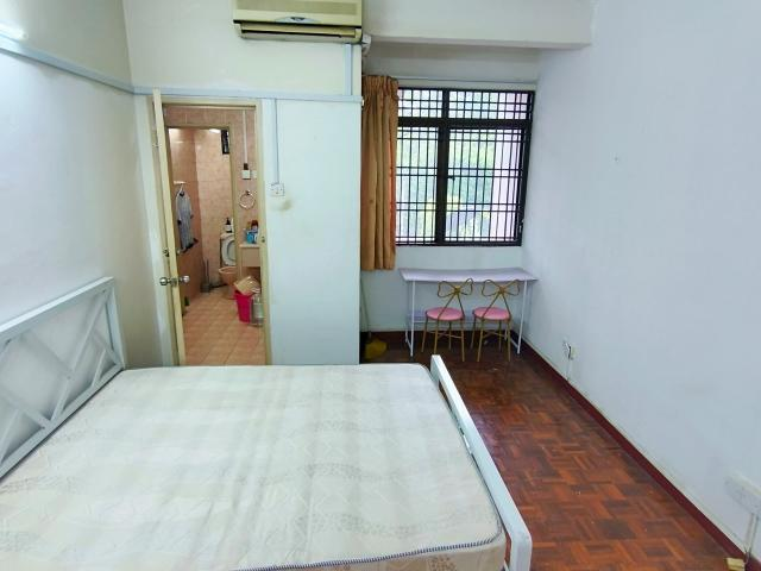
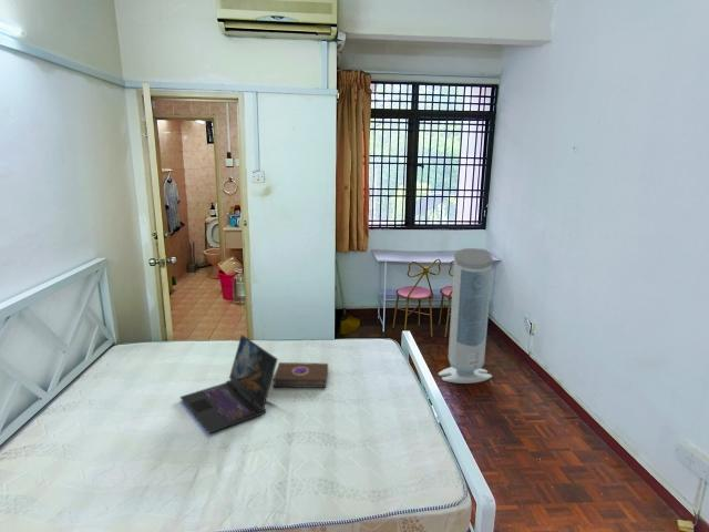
+ laptop (228, 380)
+ book (301, 372)
+ air purifier (469, 315)
